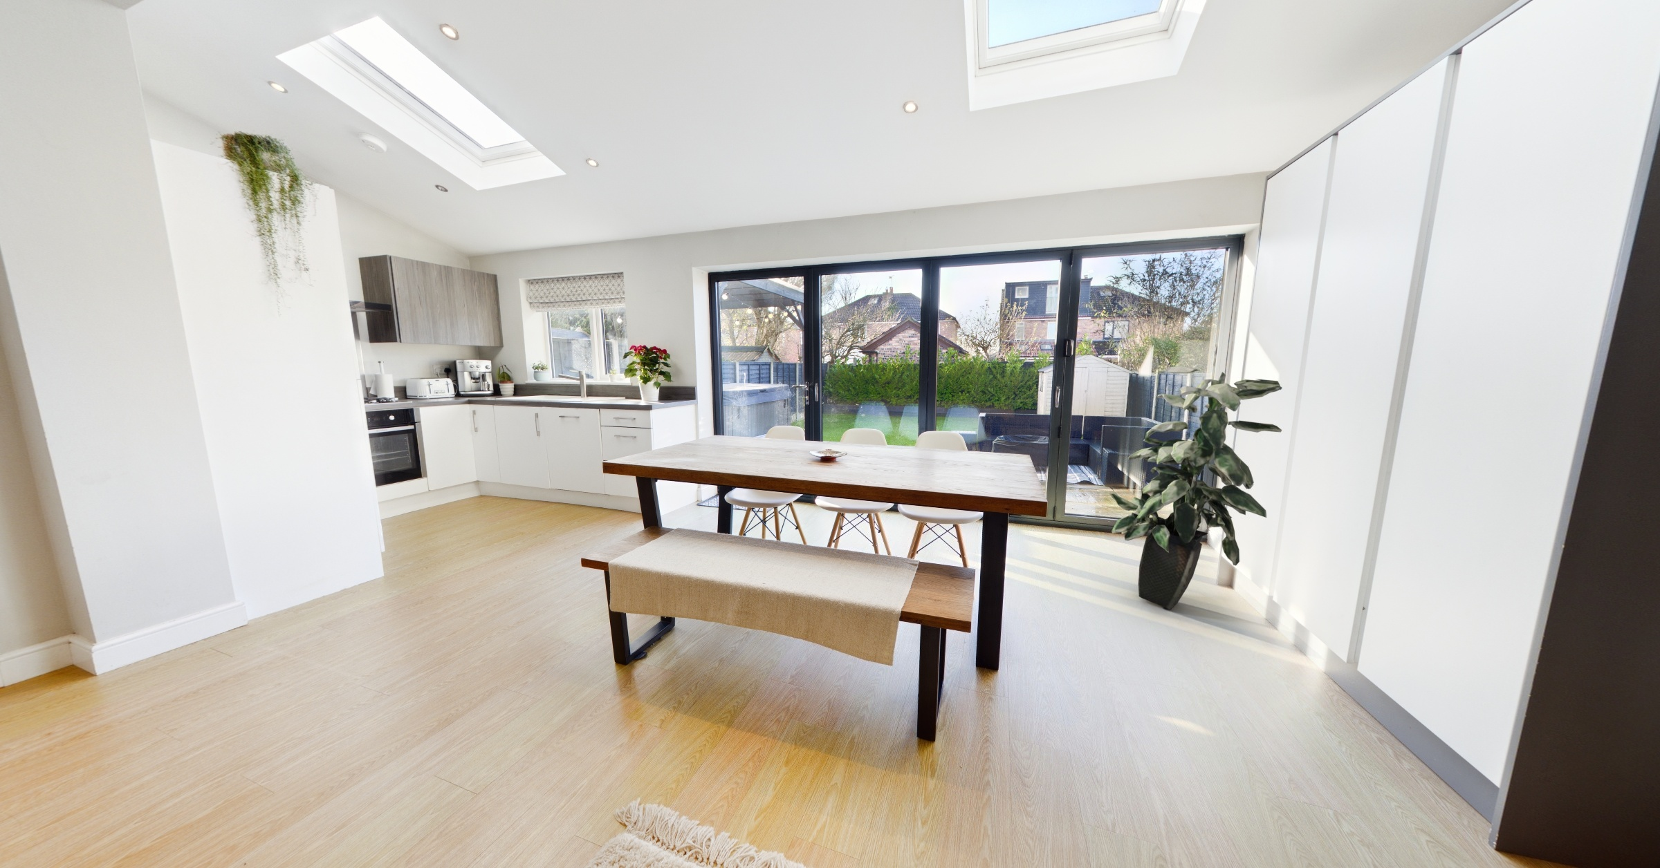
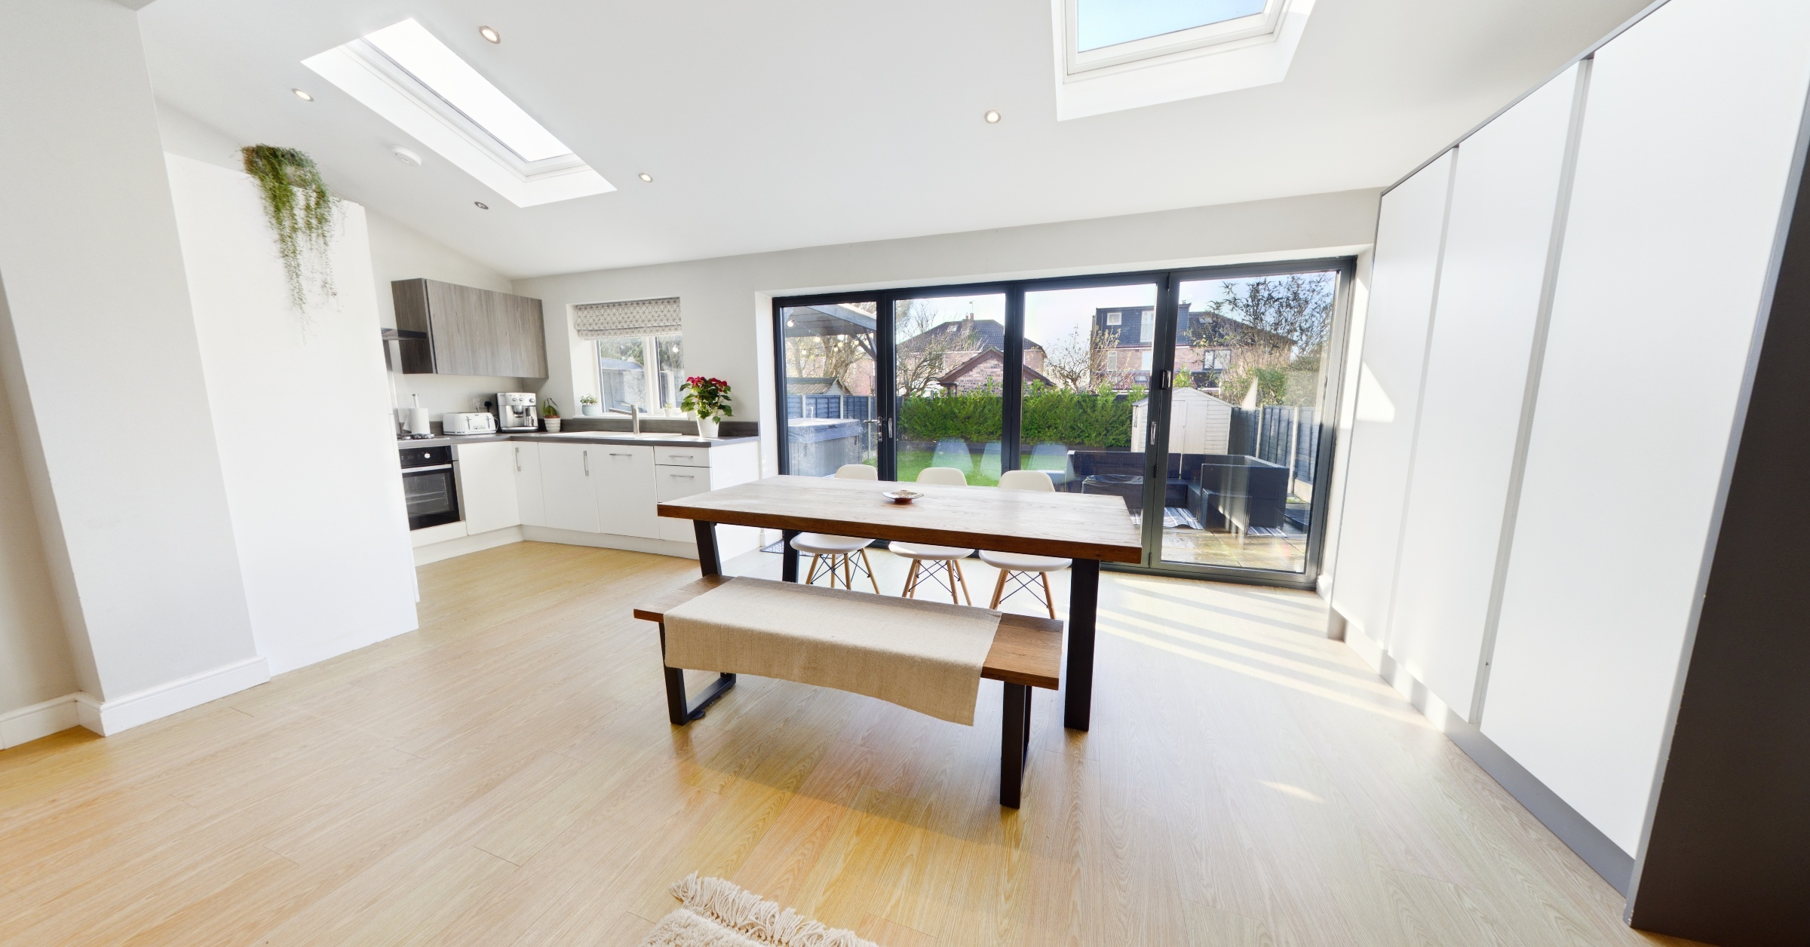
- indoor plant (1185, 488)
